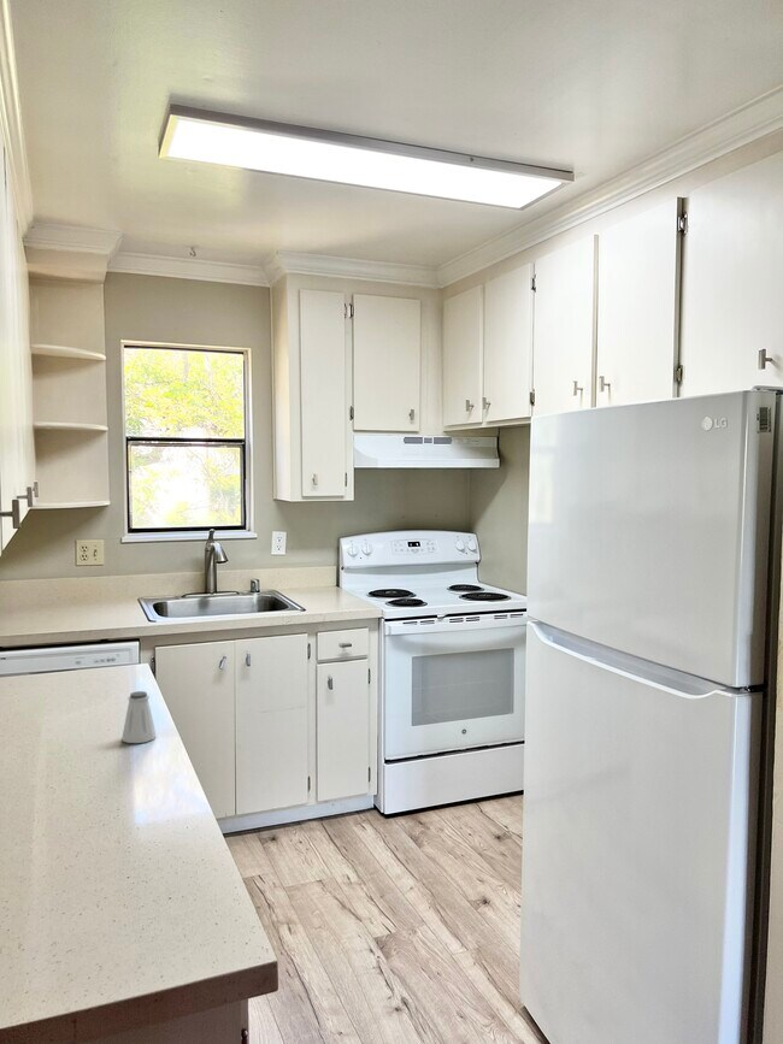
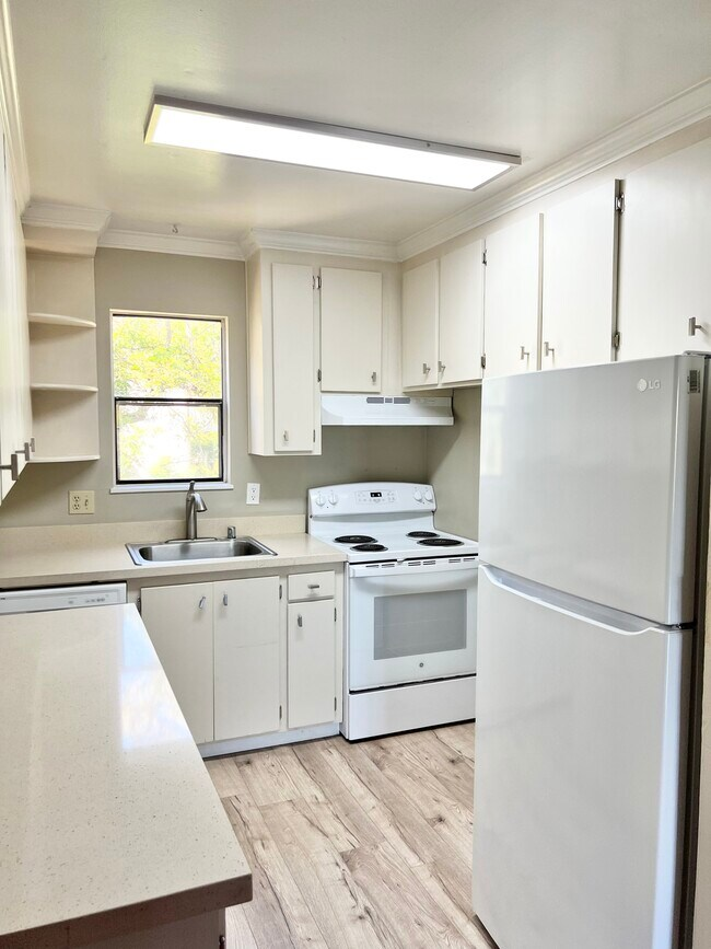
- saltshaker (139, 715)
